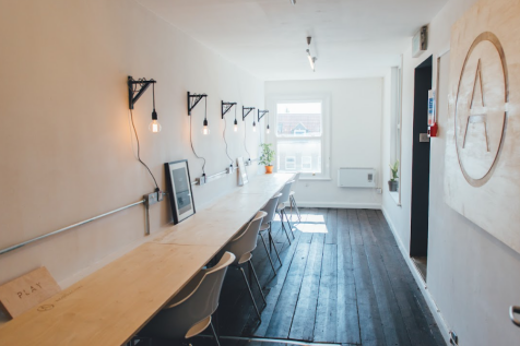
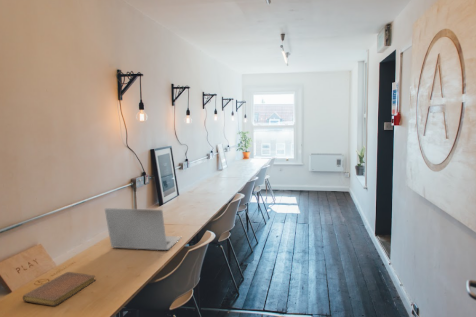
+ laptop (145, 223)
+ notebook (61, 287)
